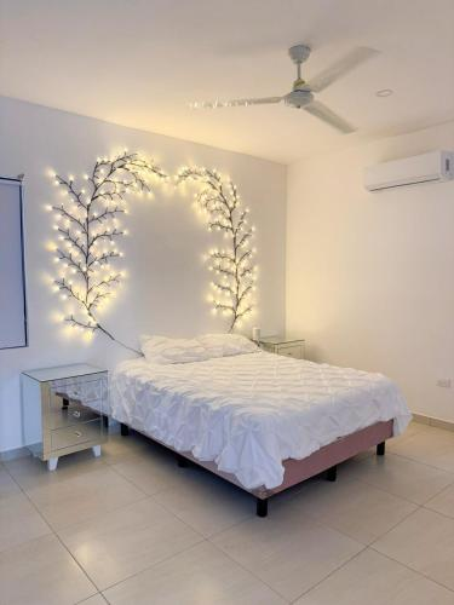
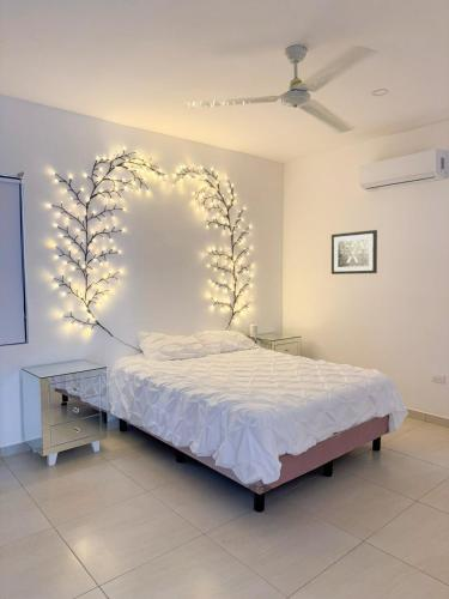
+ wall art (353, 253)
